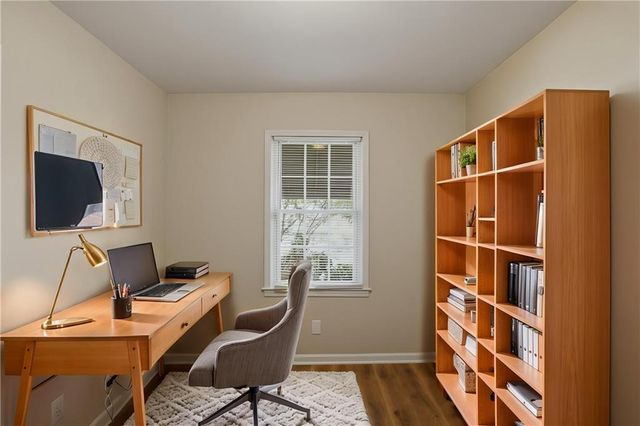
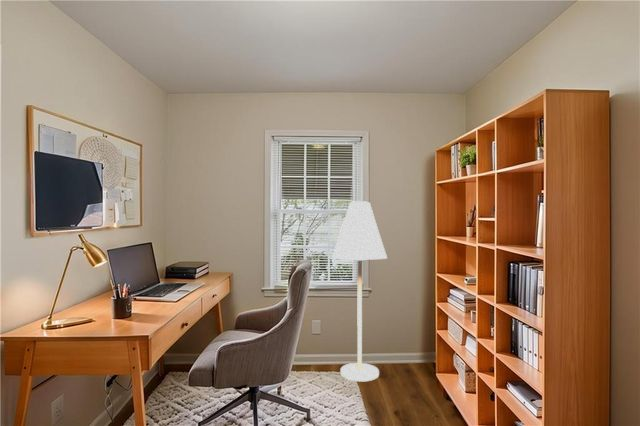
+ floor lamp (359, 286)
